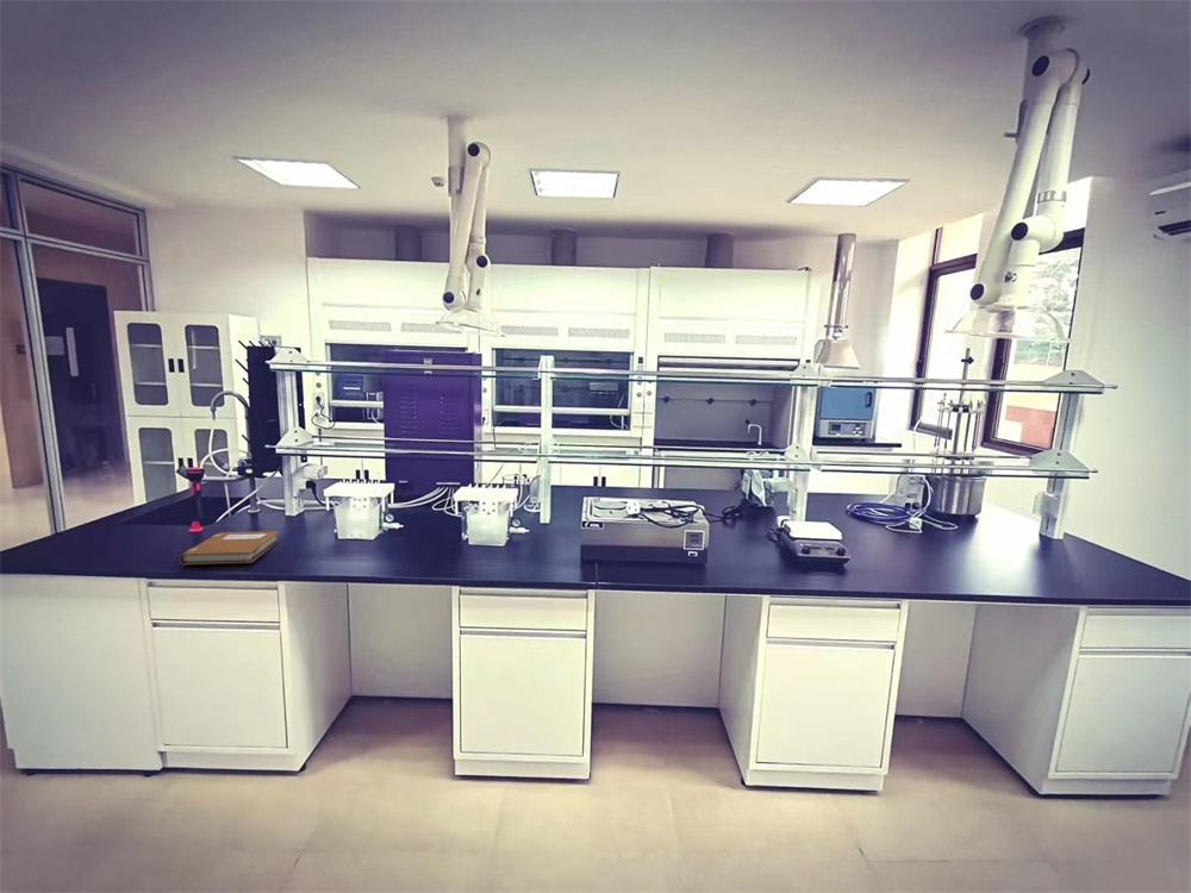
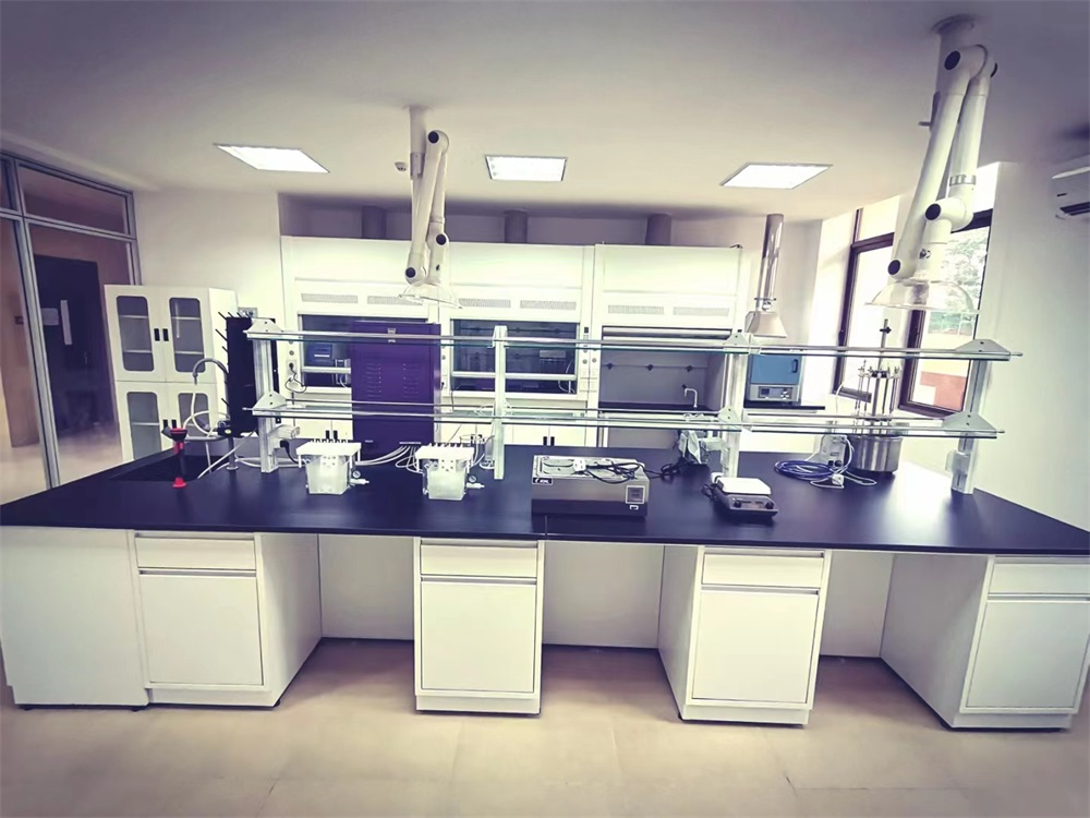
- notebook (233, 545)
